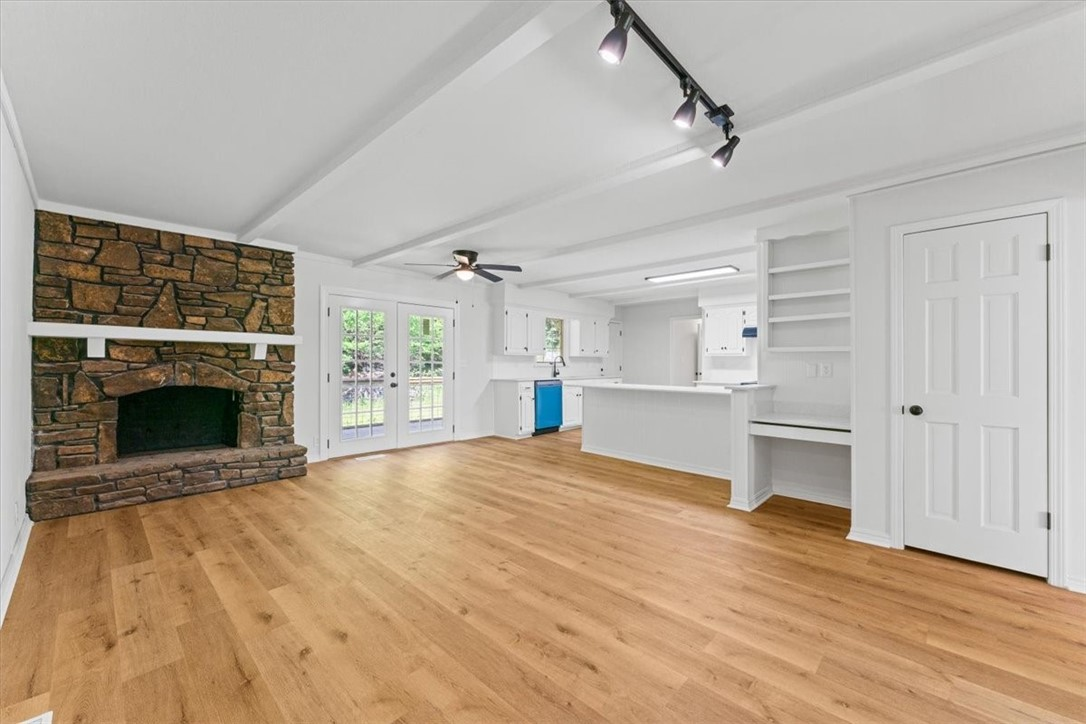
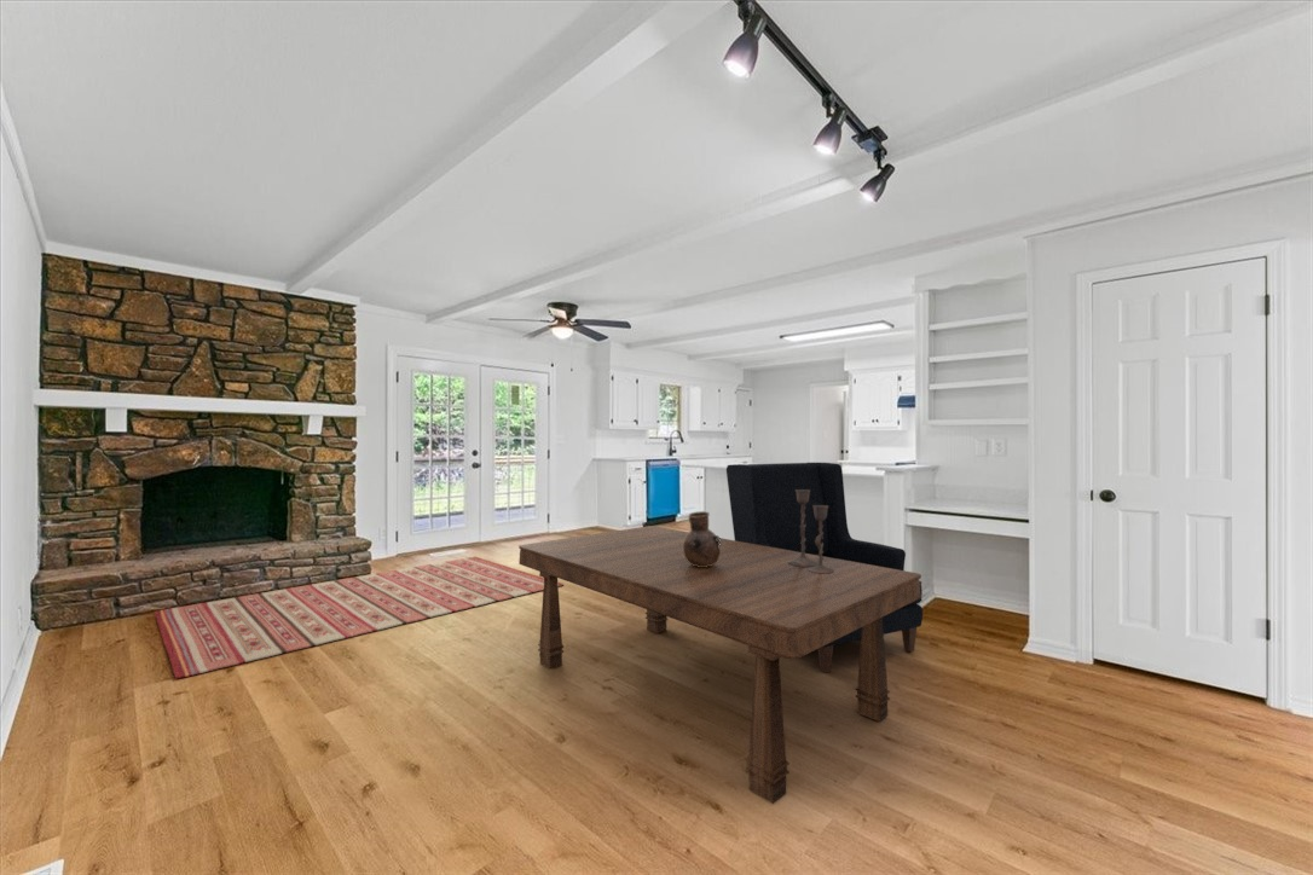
+ candlestick (805, 525)
+ dining table (695, 622)
+ rug (376, 597)
+ chair (817, 550)
+ vase (701, 538)
